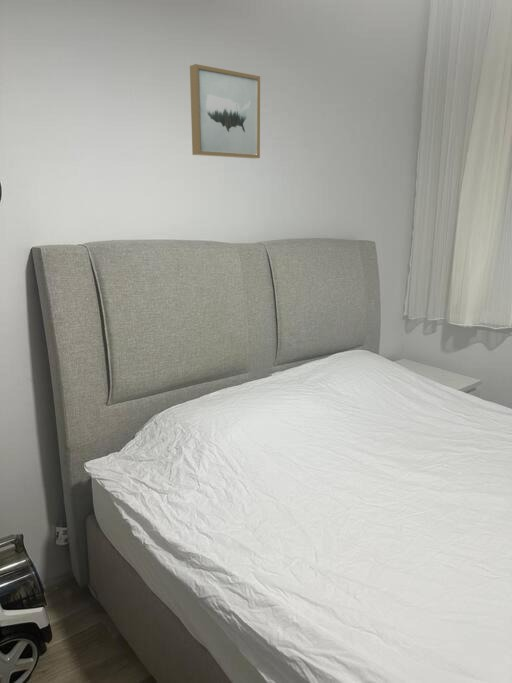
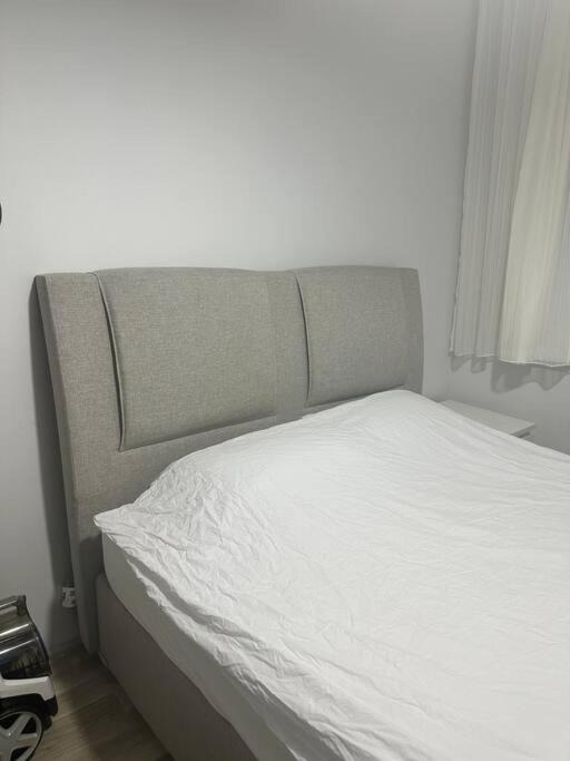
- wall art (226, 114)
